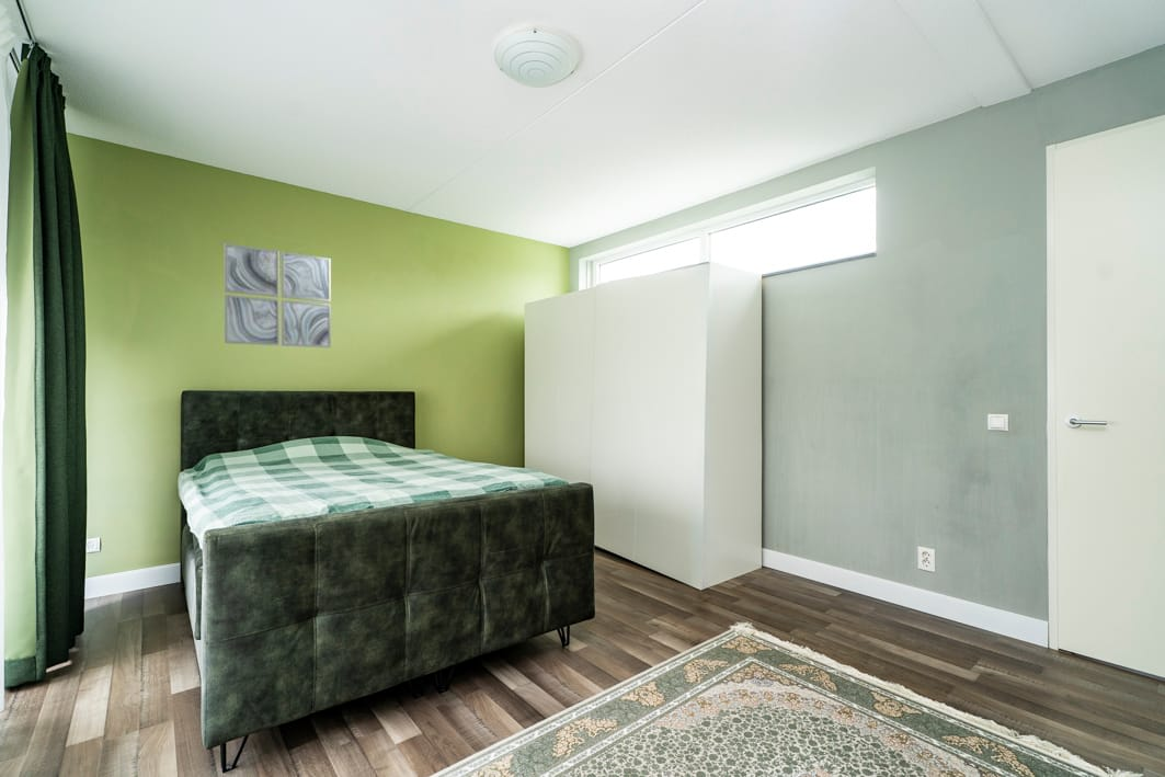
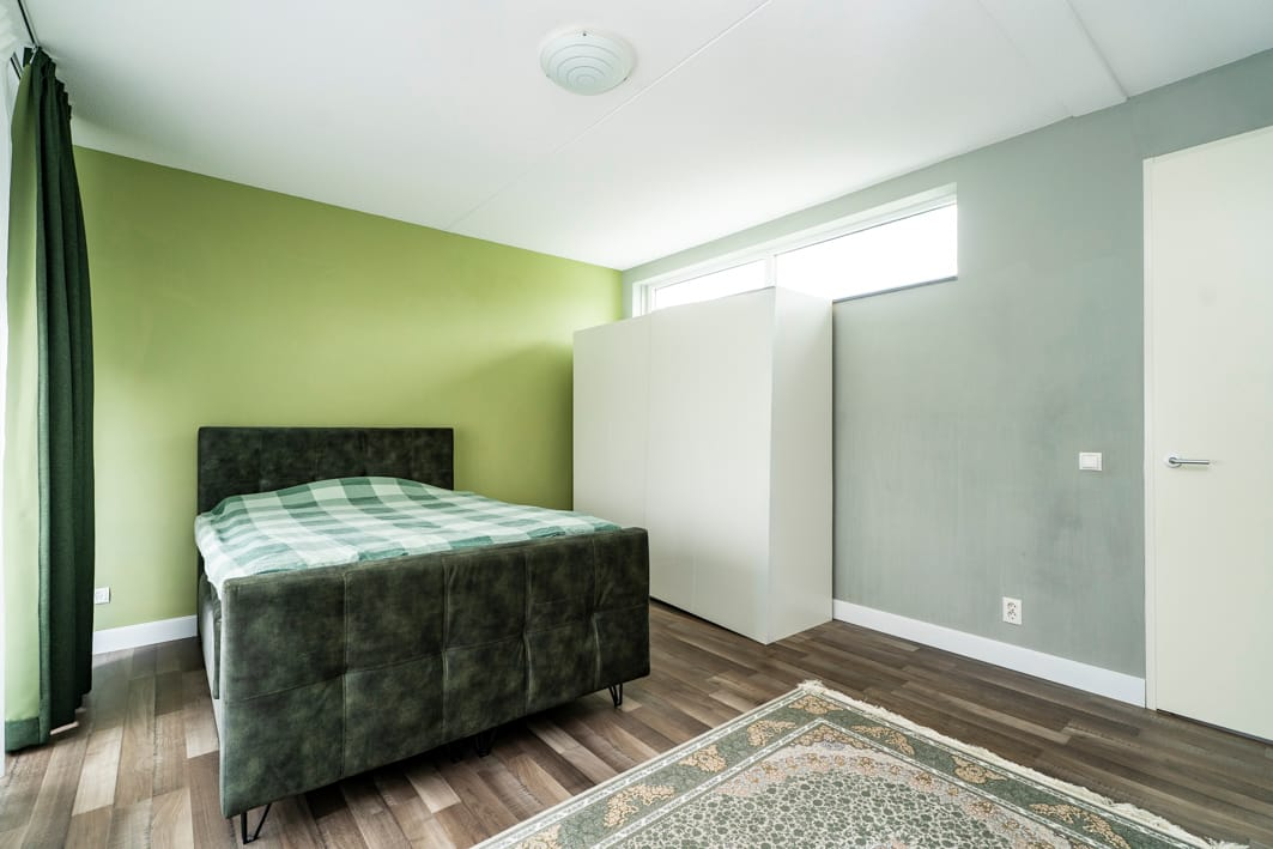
- wall art (278, 299)
